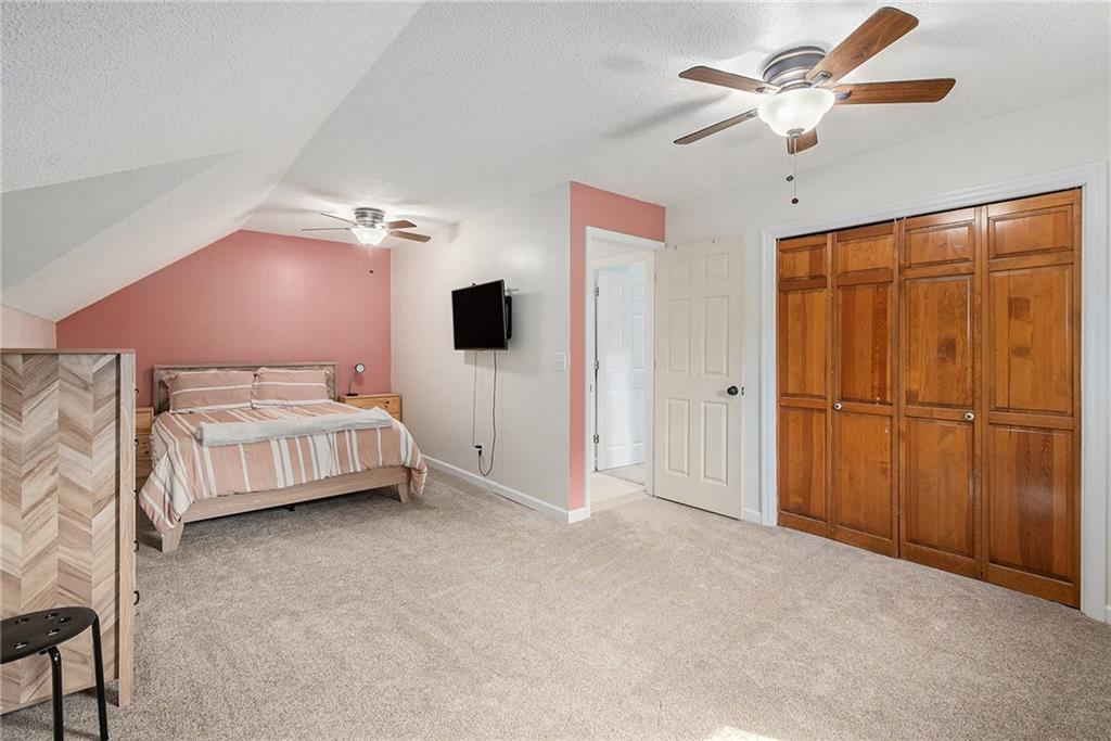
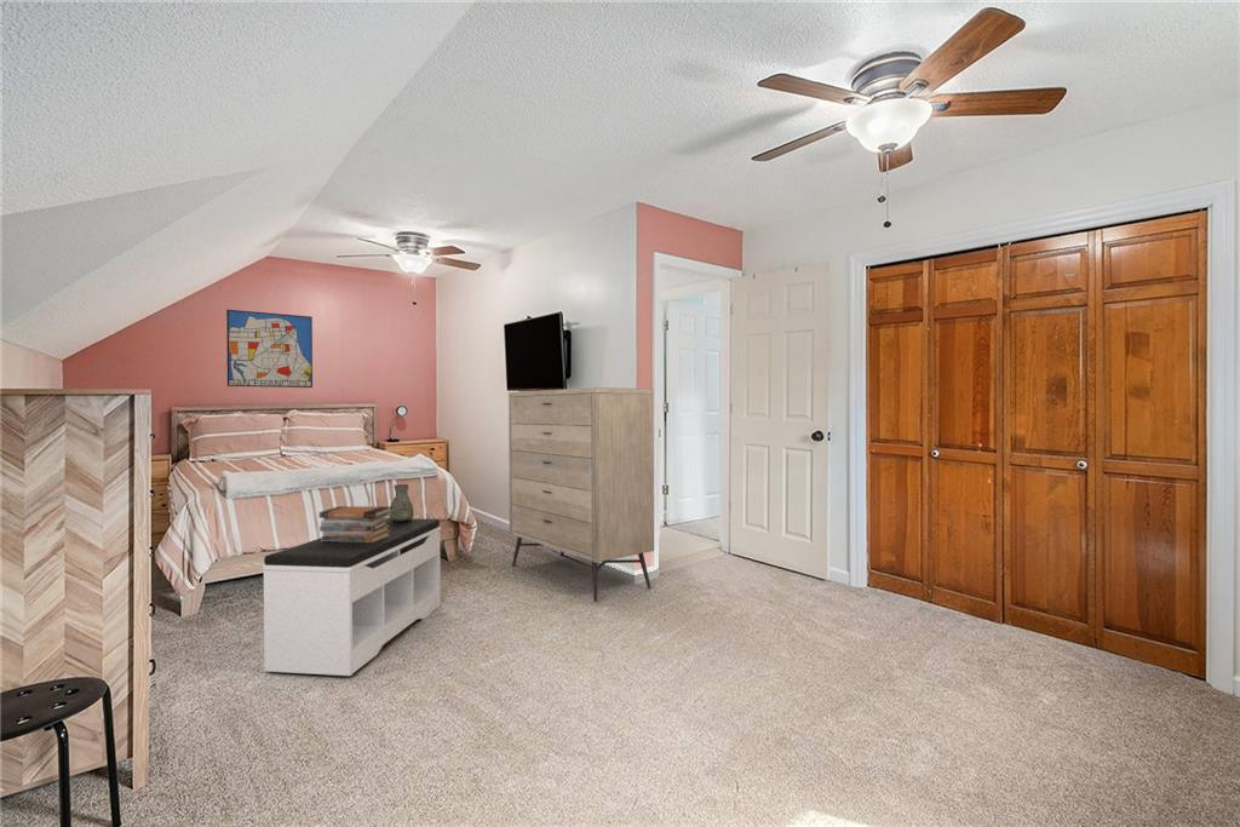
+ bench (364, 584)
+ decorative vase (401, 502)
+ dresser (576, 483)
+ book stack (355, 523)
+ wall art (271, 350)
